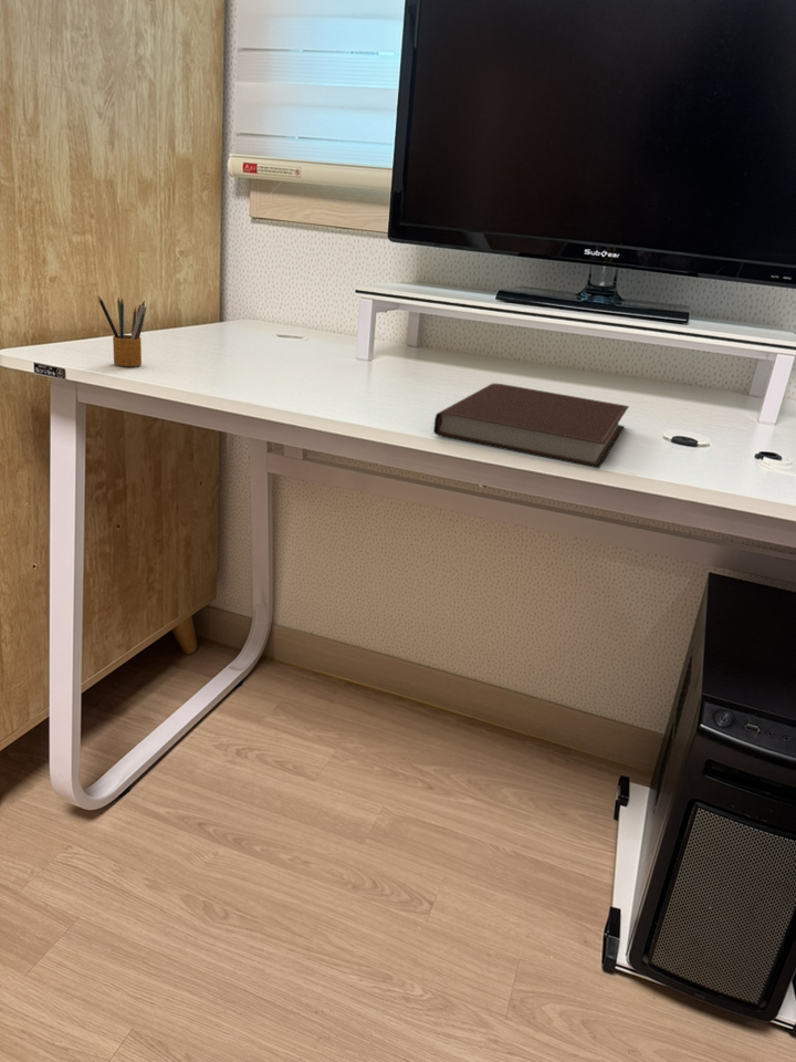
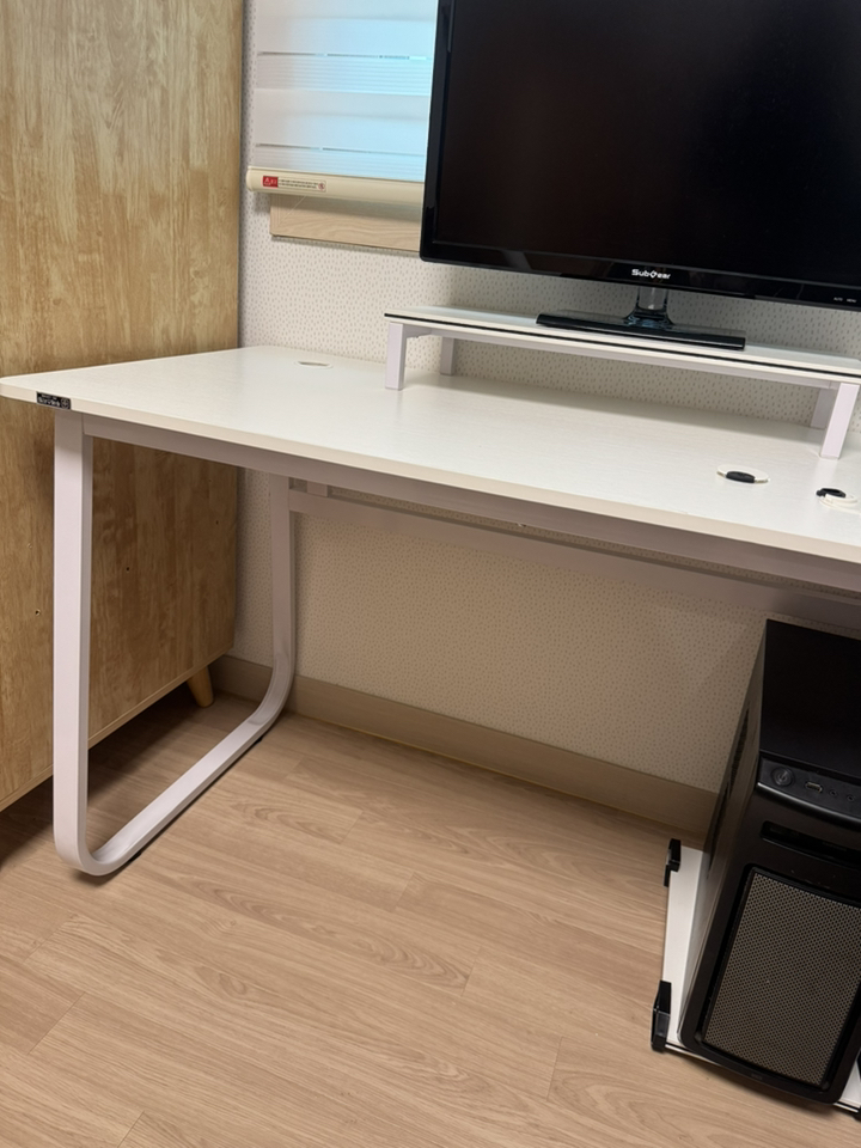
- notebook (537, 419)
- pencil box (123, 330)
